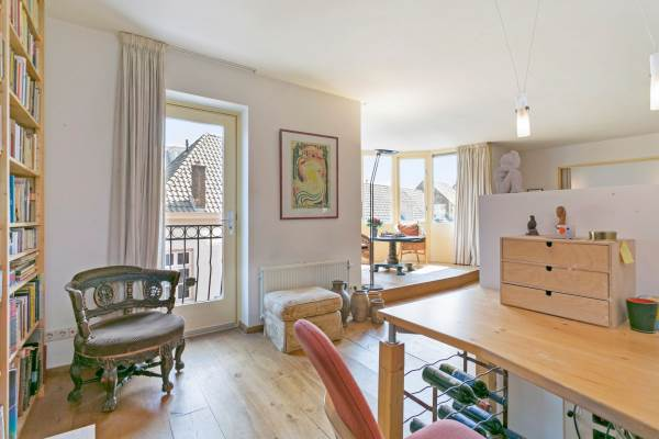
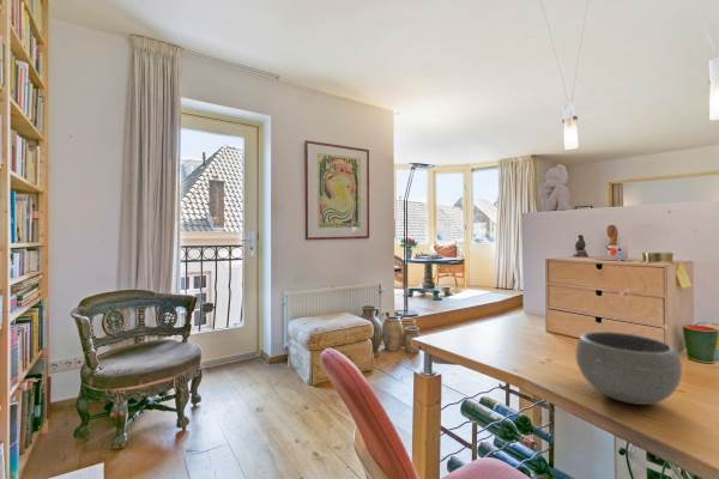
+ bowl (624, 368)
